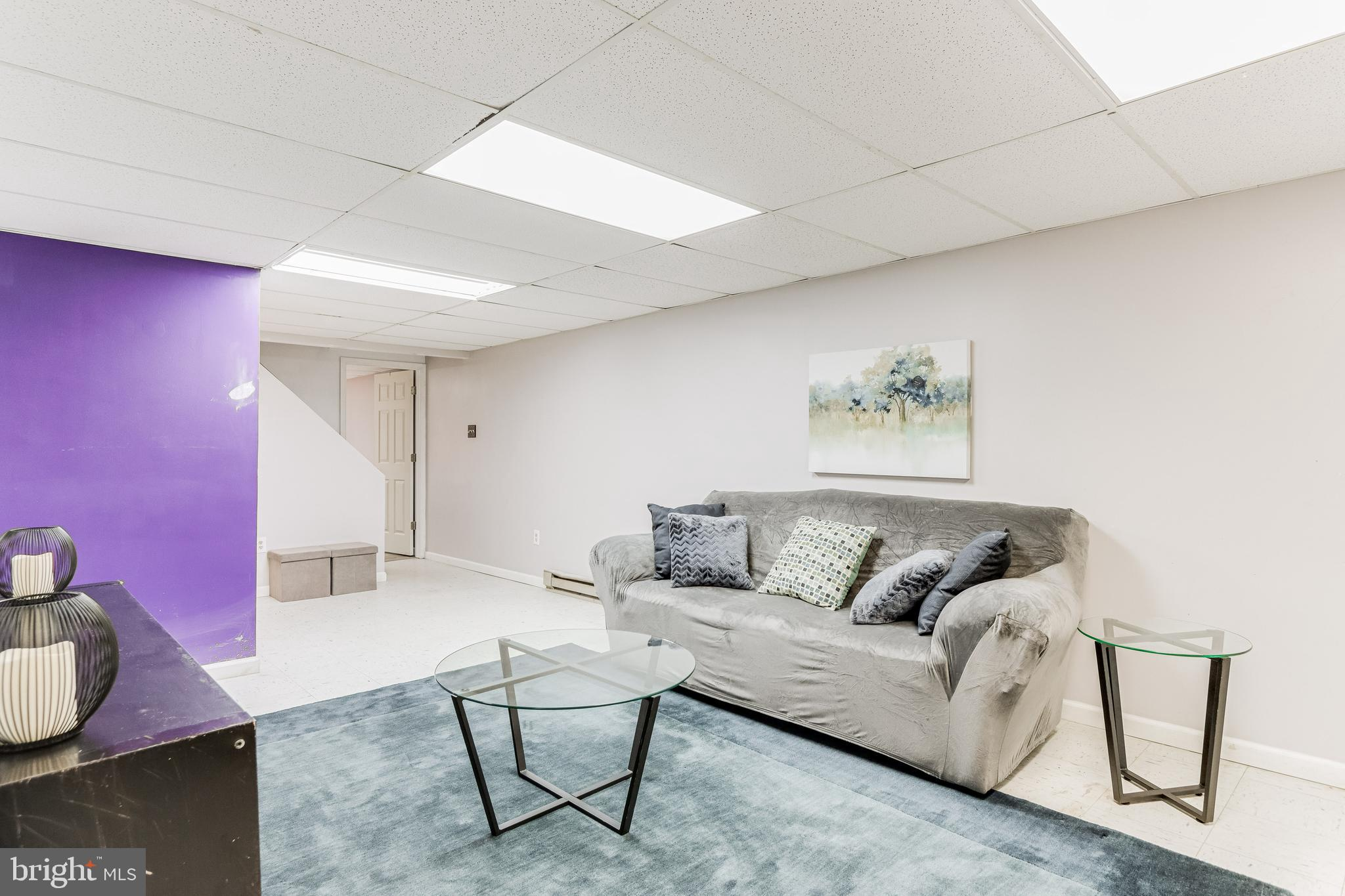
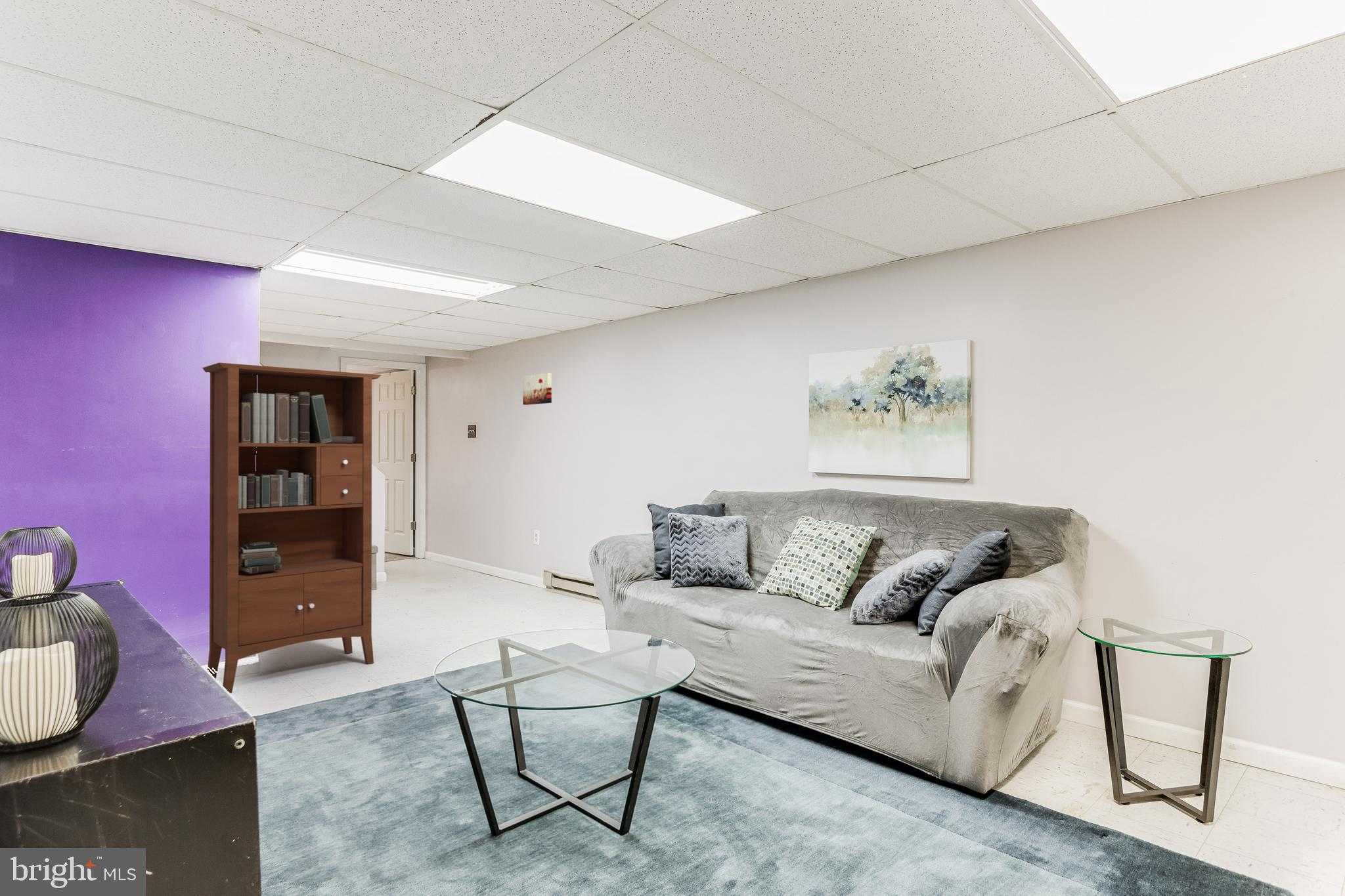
+ bookcase (296, 521)
+ wall art (537, 389)
